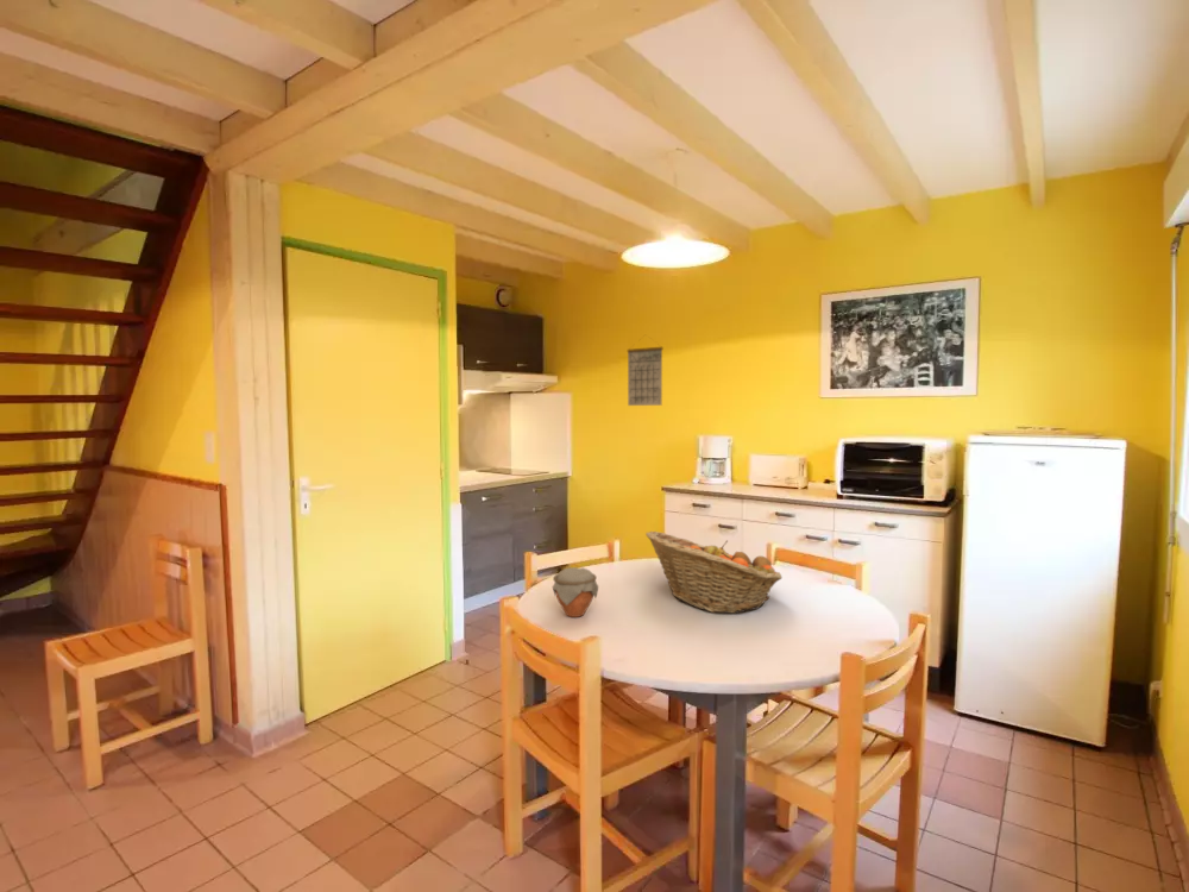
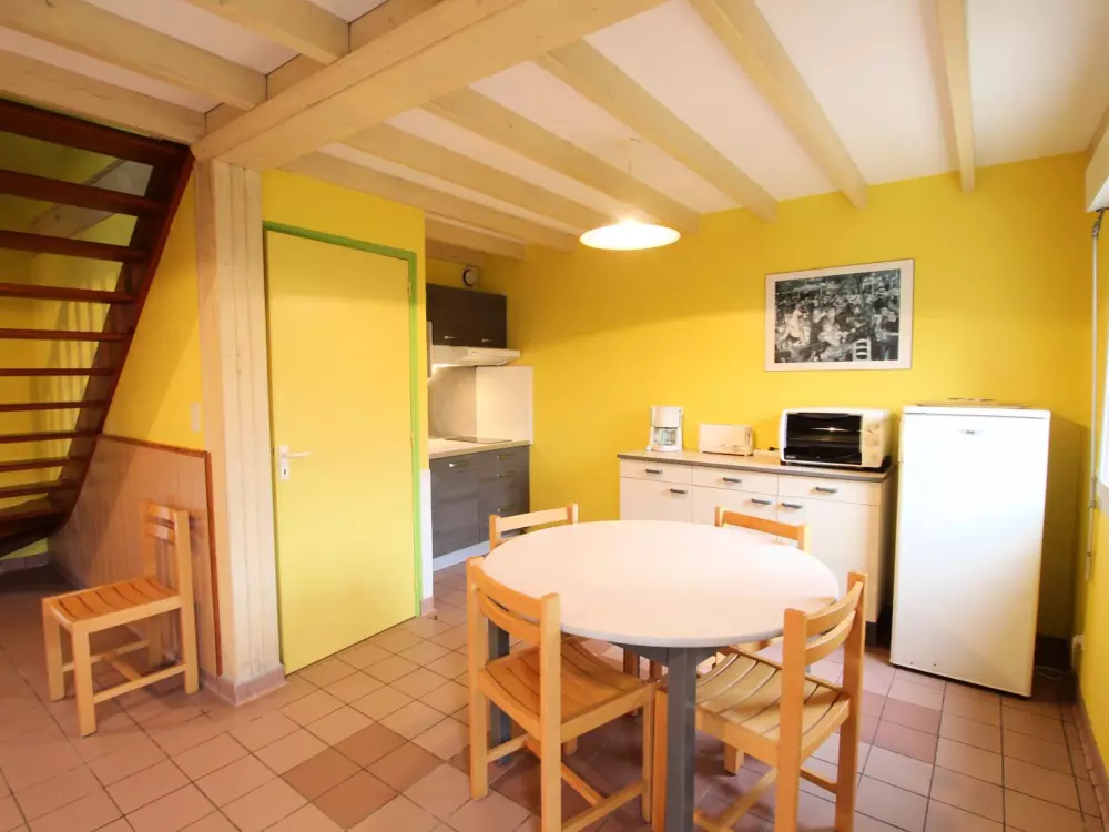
- calendar (644, 370)
- jar (574, 592)
- fruit basket (710, 565)
